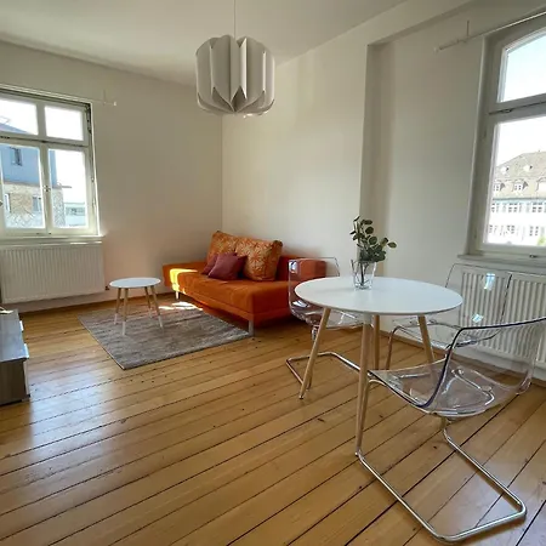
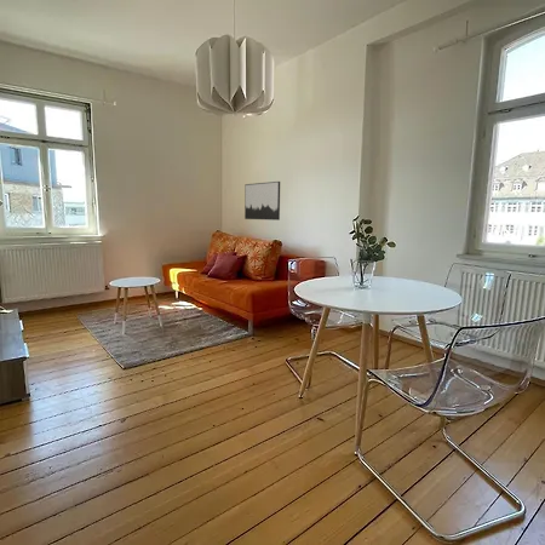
+ wall art (260, 201)
